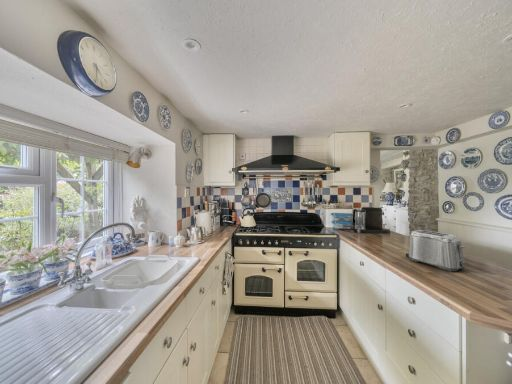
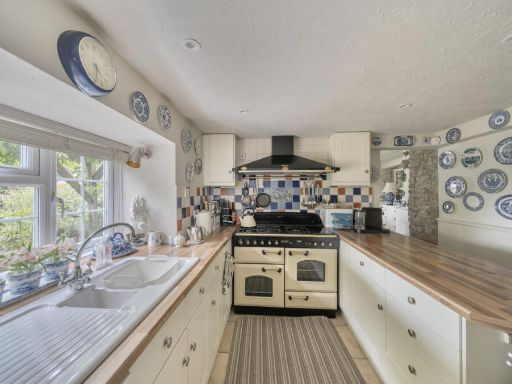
- toaster (432, 248)
